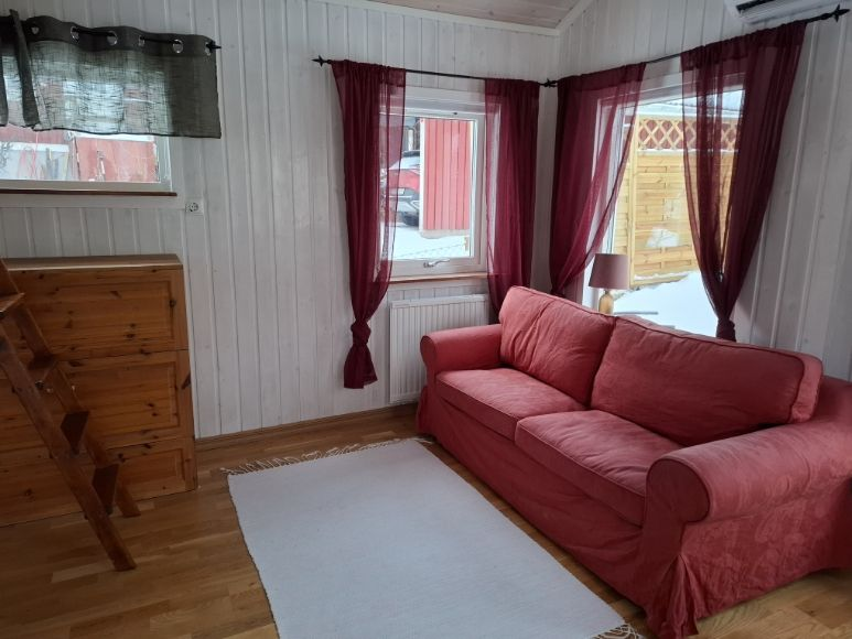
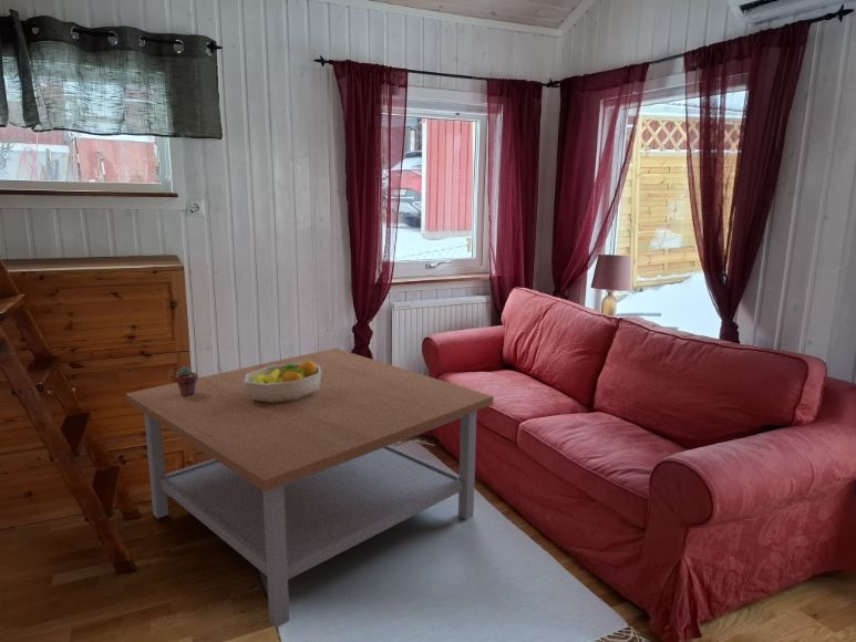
+ fruit bowl (283, 379)
+ coffee table (311, 456)
+ potted succulent (186, 380)
